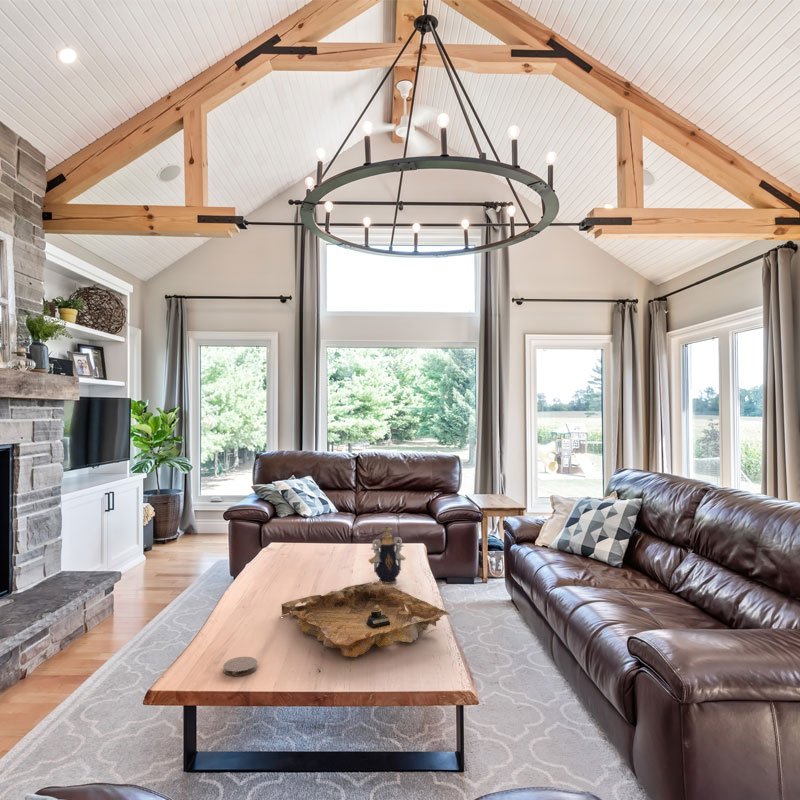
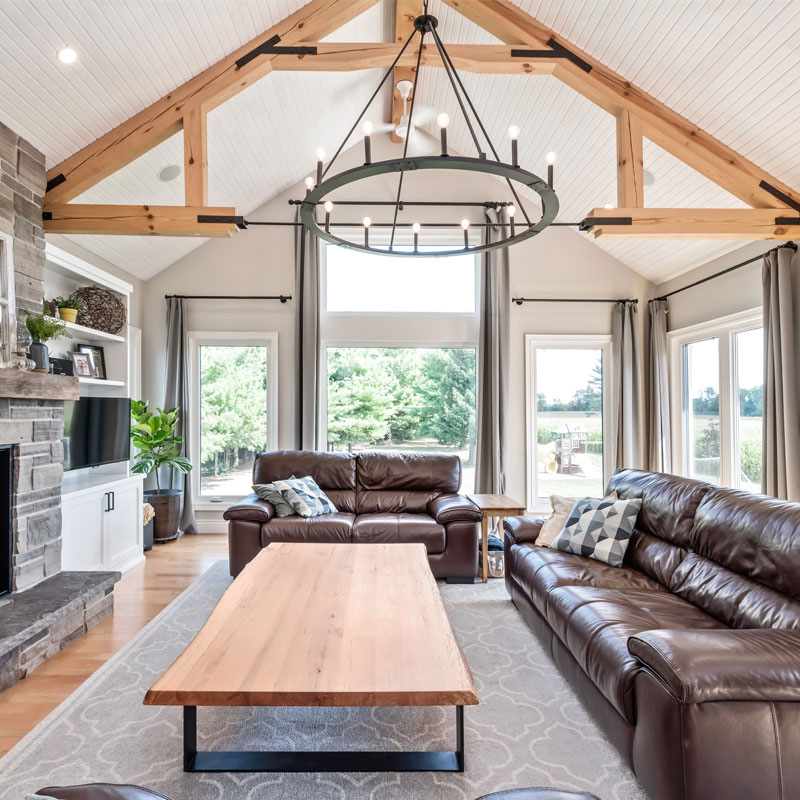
- decorative tray (361, 614)
- decorative vase (387, 554)
- coaster (240, 666)
